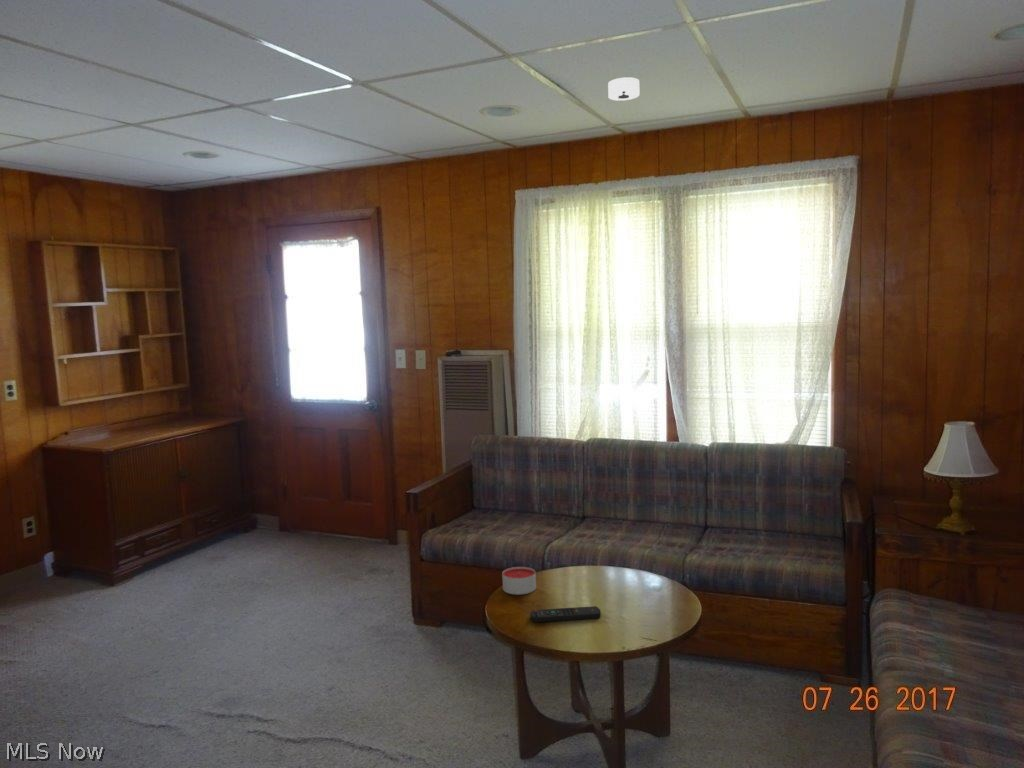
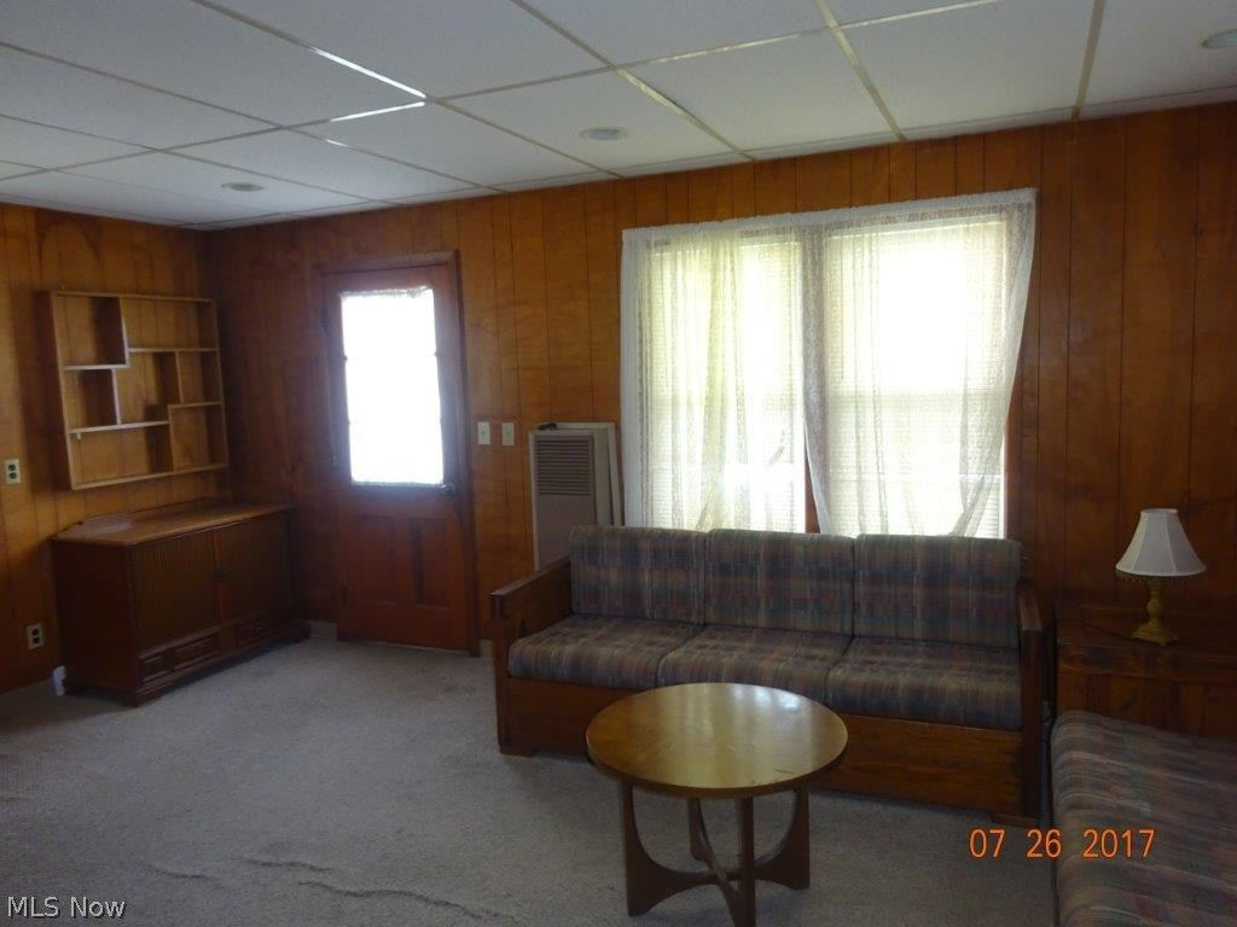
- smoke detector (623, 89)
- candle (519, 579)
- remote control (565, 613)
